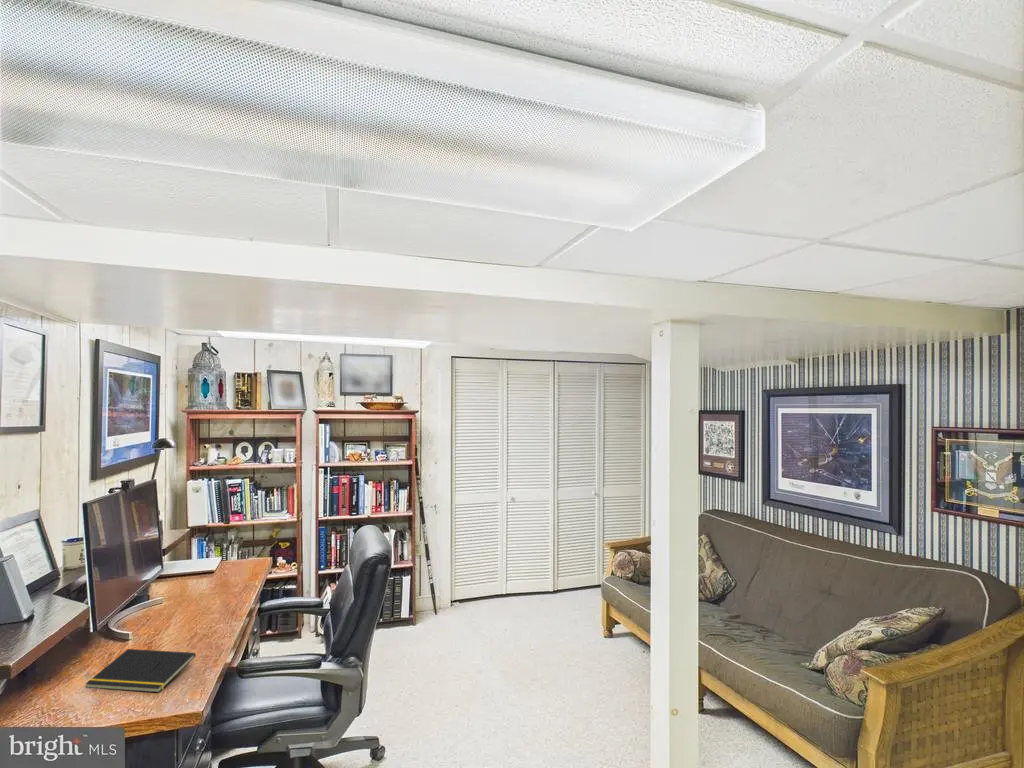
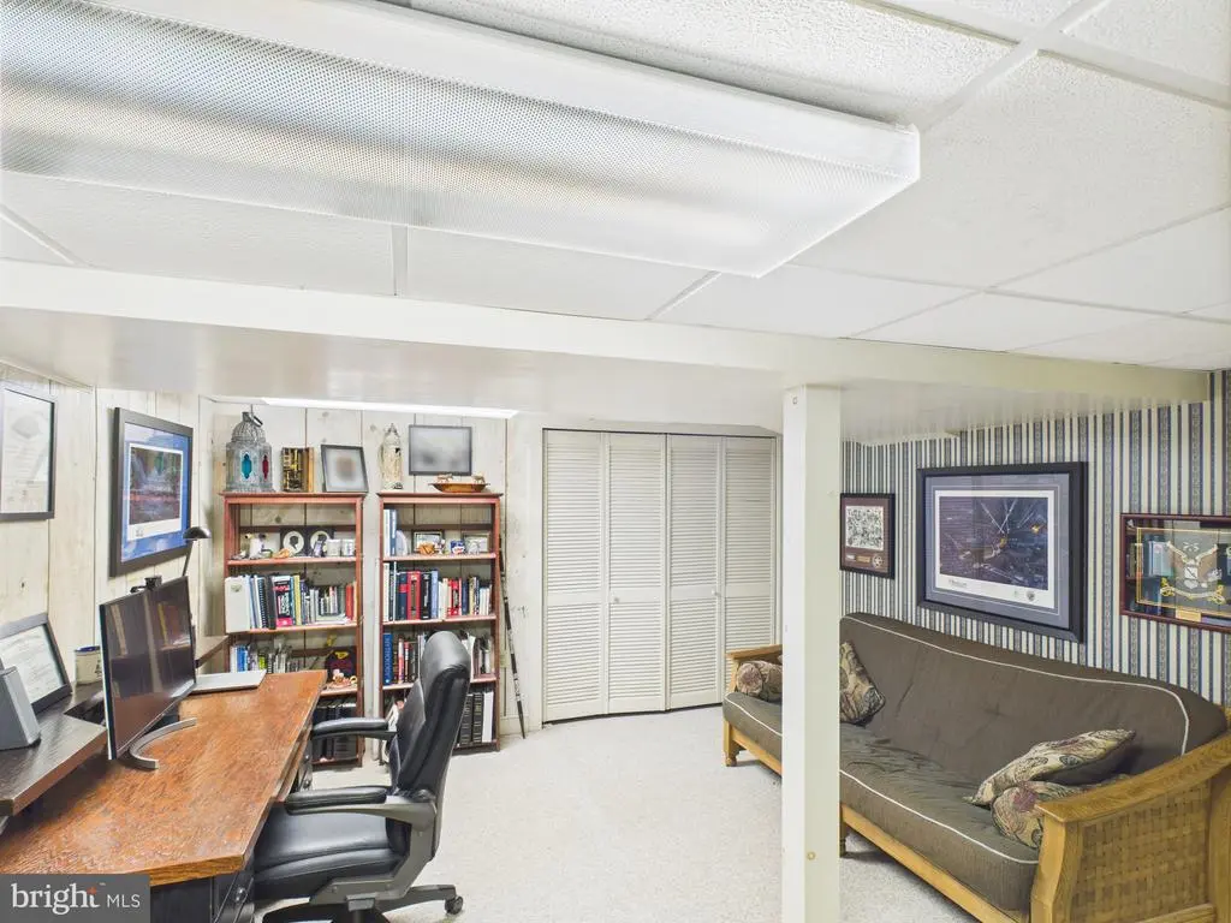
- notepad (142, 669)
